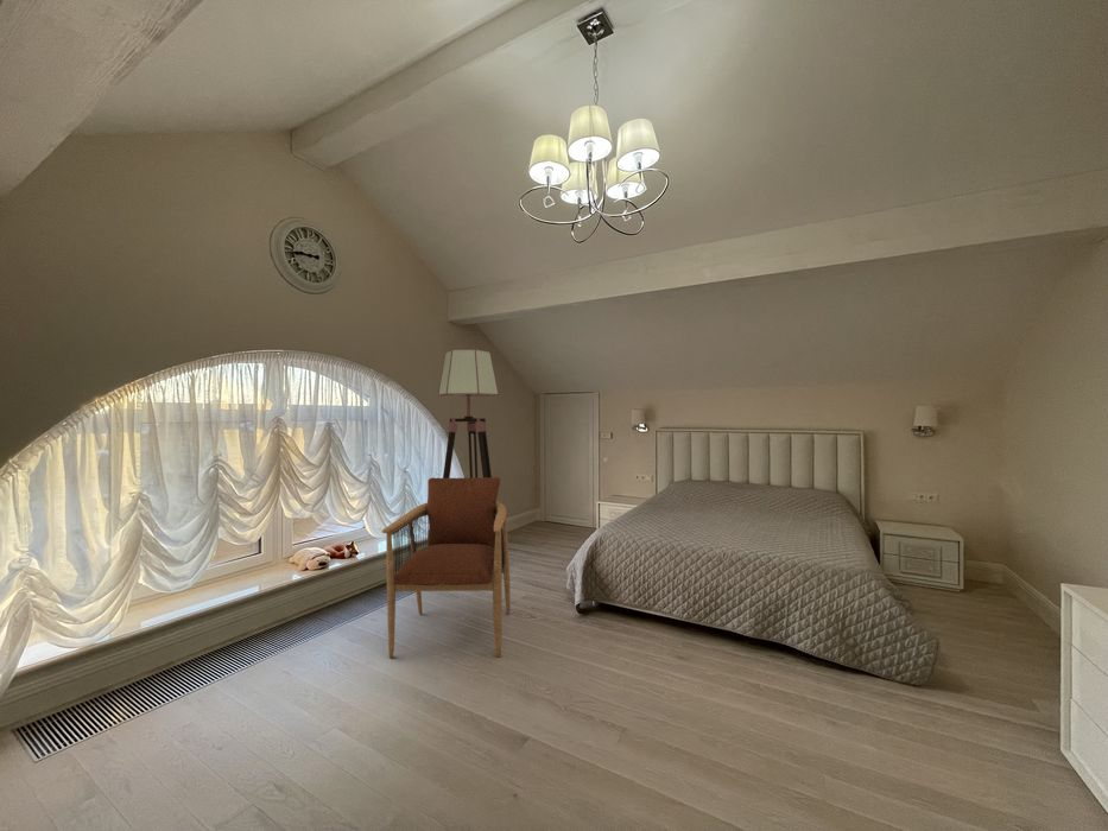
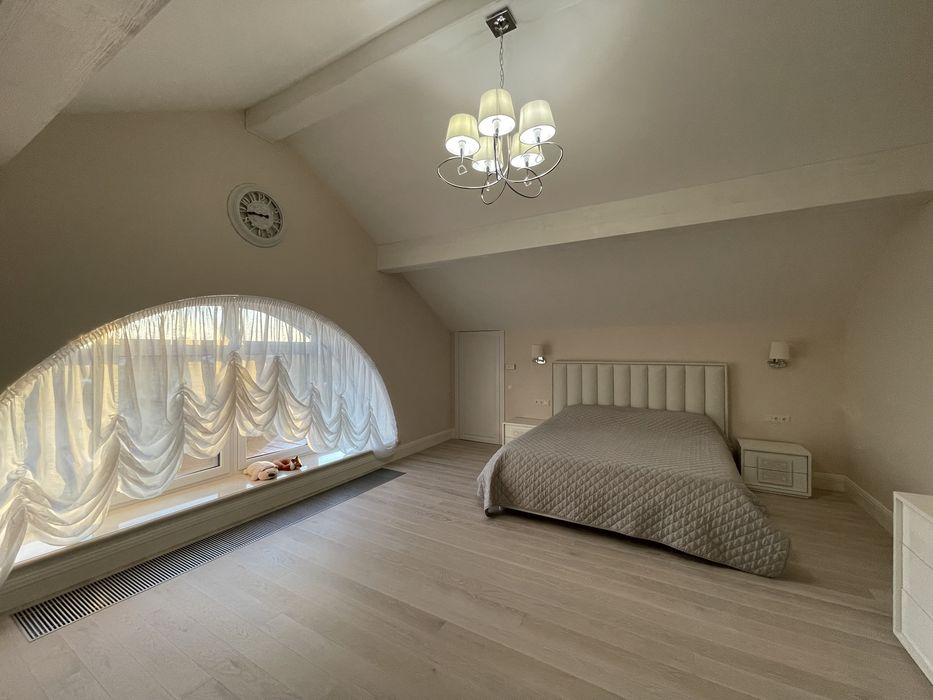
- armchair (455, 558)
- floor lamp (475, 455)
